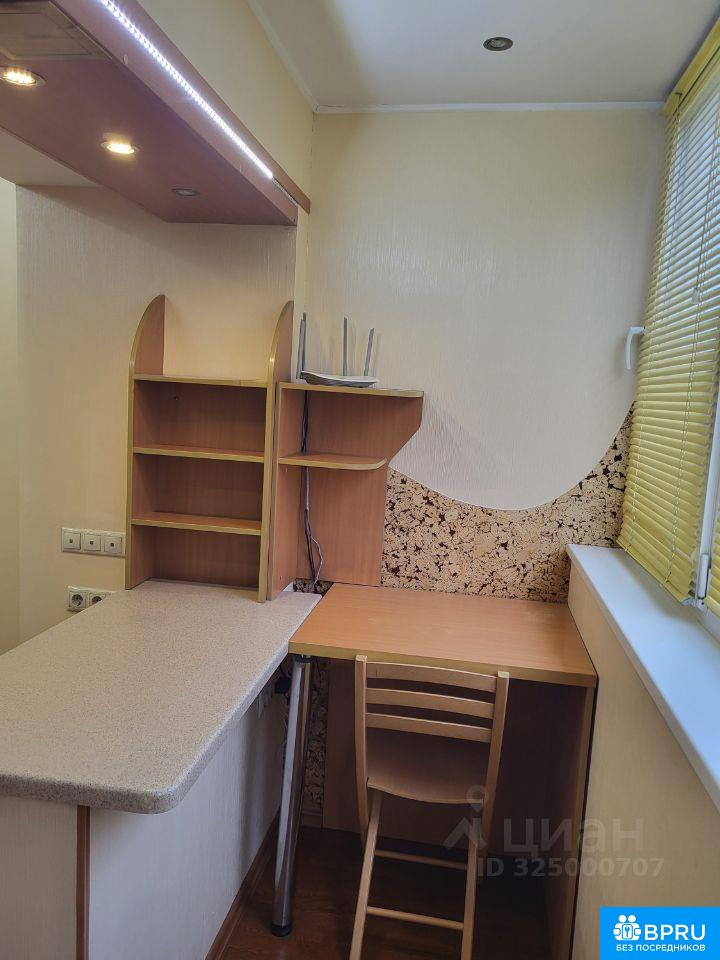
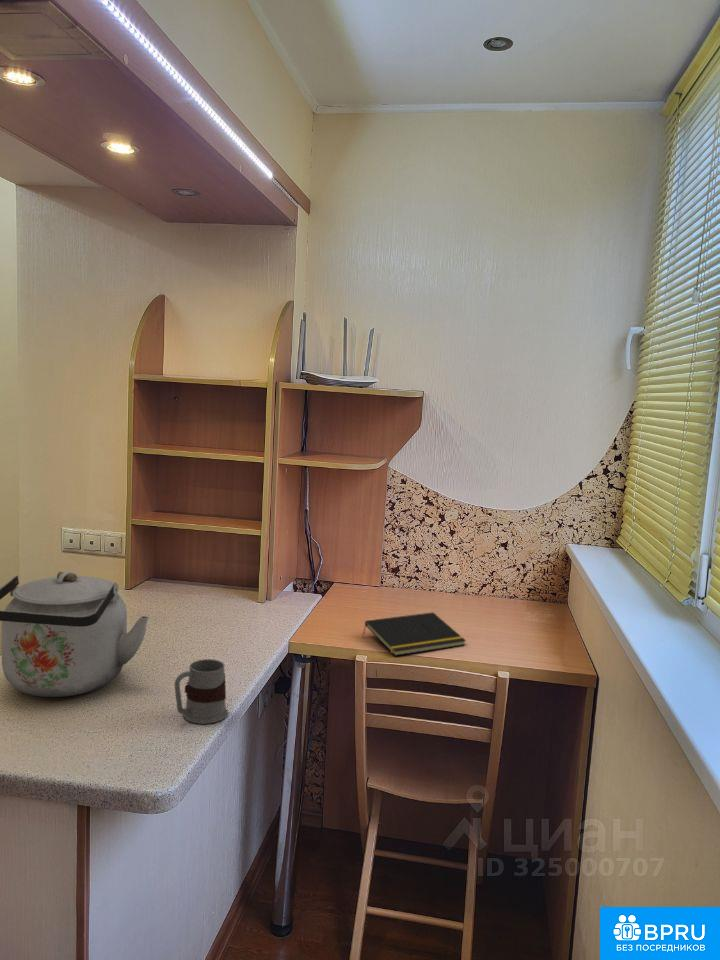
+ mug (200, 691)
+ notepad (415, 632)
+ kettle (77, 629)
